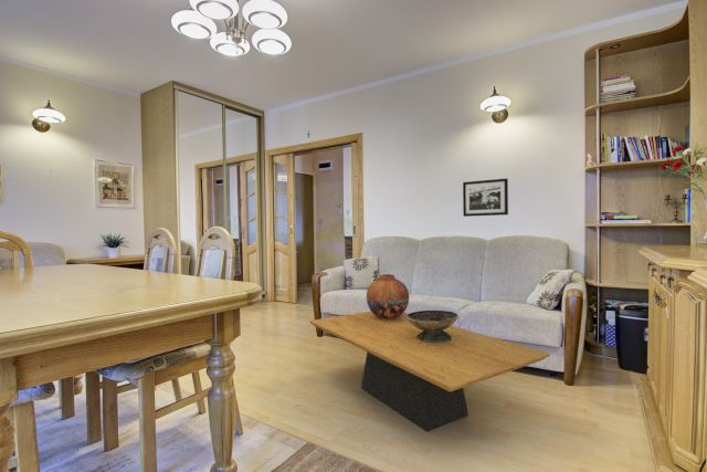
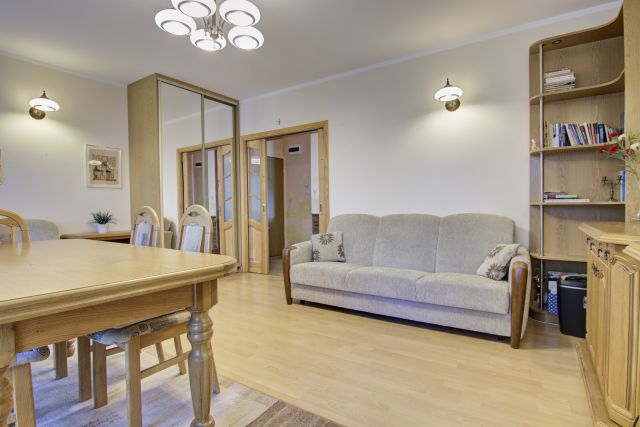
- picture frame (484, 198)
- decorative bowl (432, 325)
- vase (387, 295)
- coffee table (410, 367)
